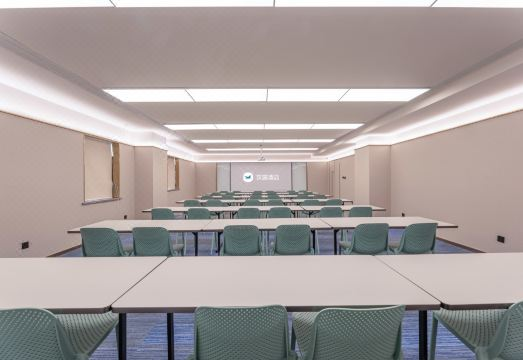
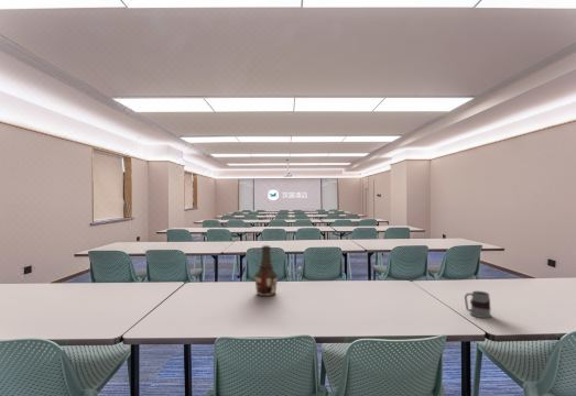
+ bottle (265, 270)
+ mug (477, 304)
